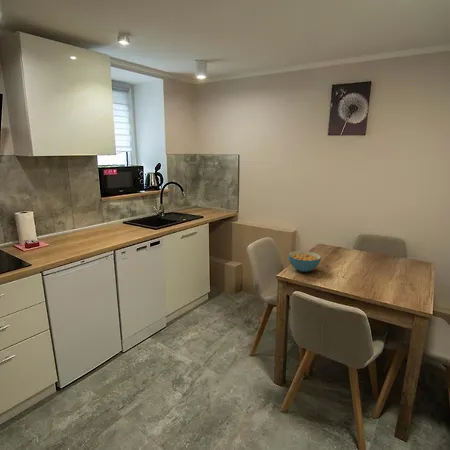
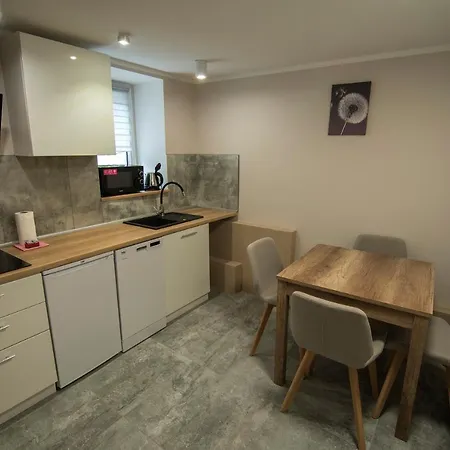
- cereal bowl (303, 263)
